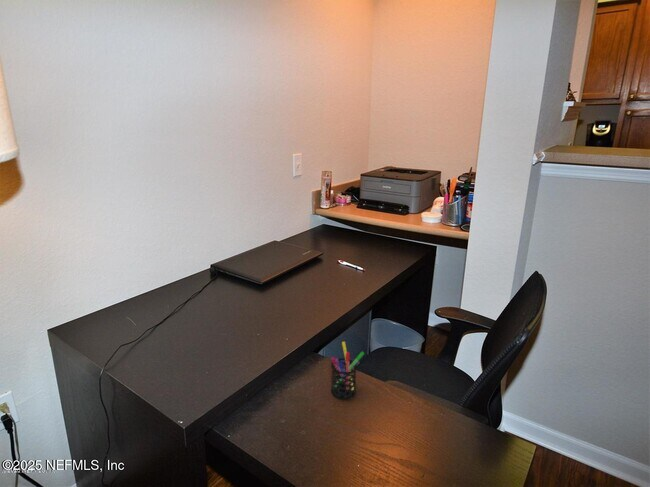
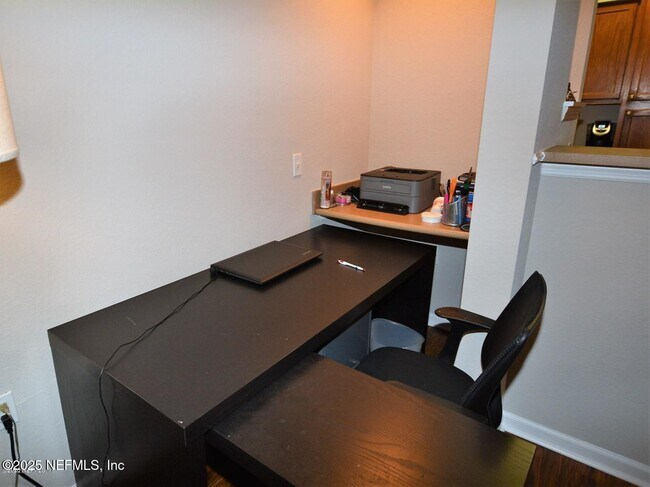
- pen holder (347, 369)
